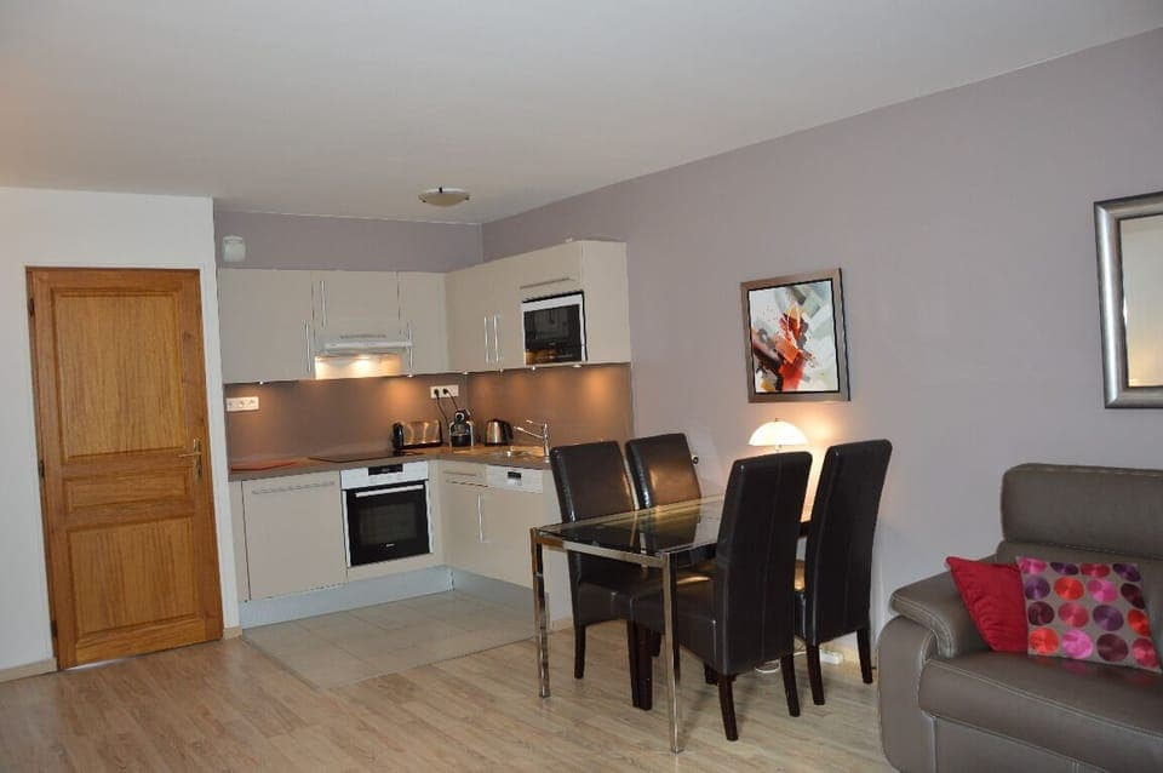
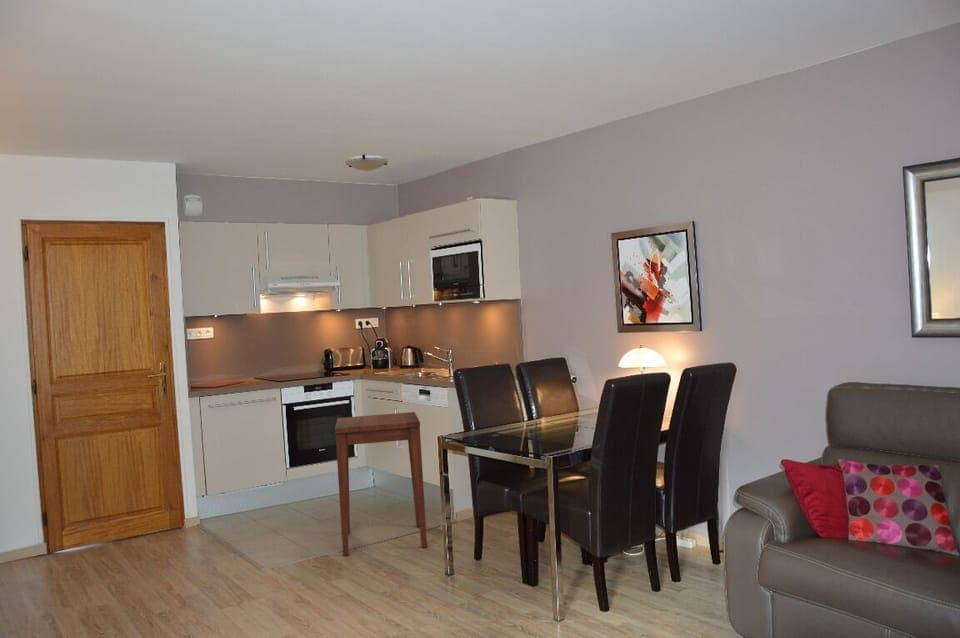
+ side table (411, 475)
